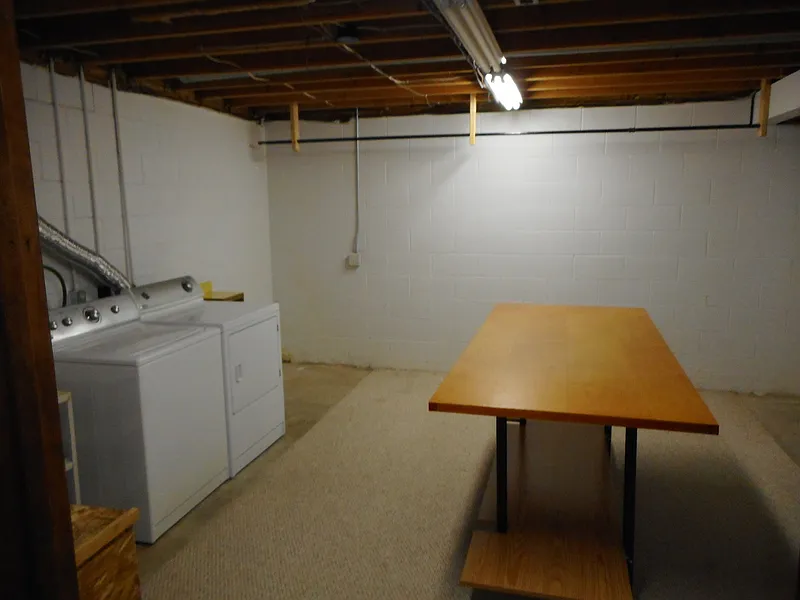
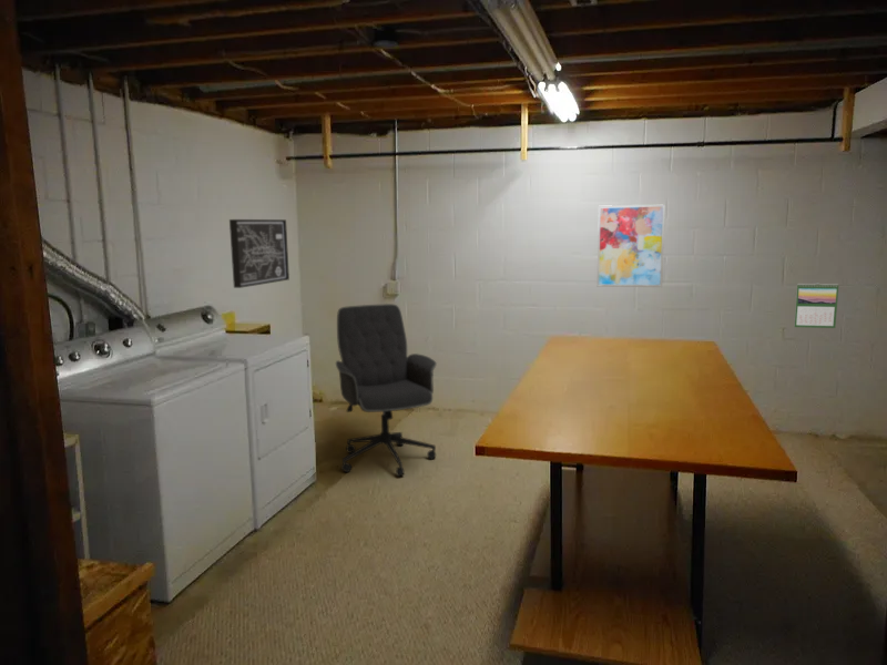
+ wall art (261, 252)
+ office chair (383, 386)
+ wall art (630, 246)
+ calendar (816, 305)
